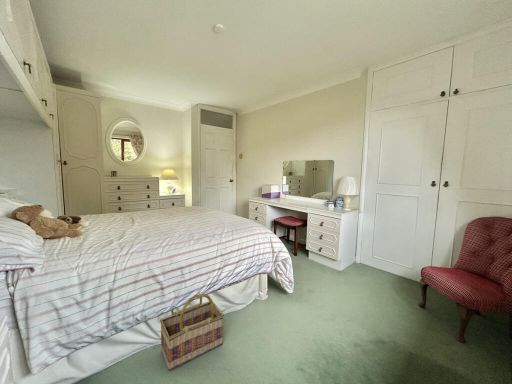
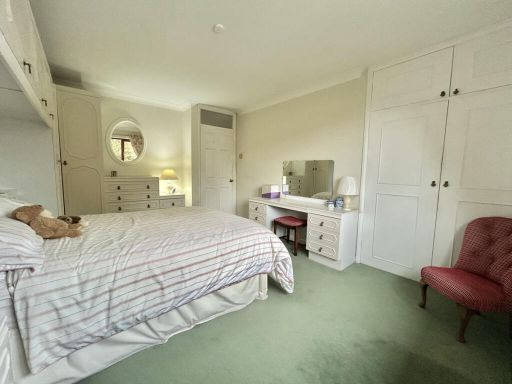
- basket (192, 317)
